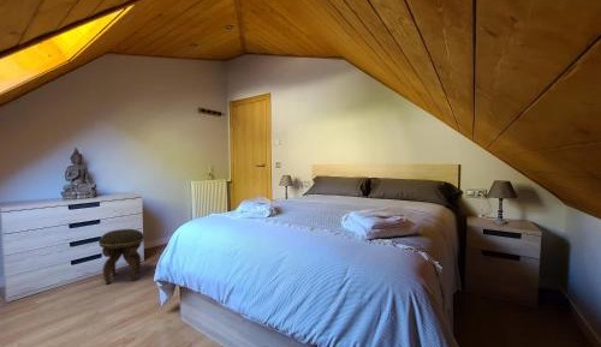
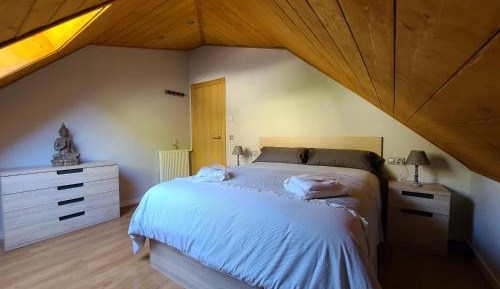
- footstool (123, 255)
